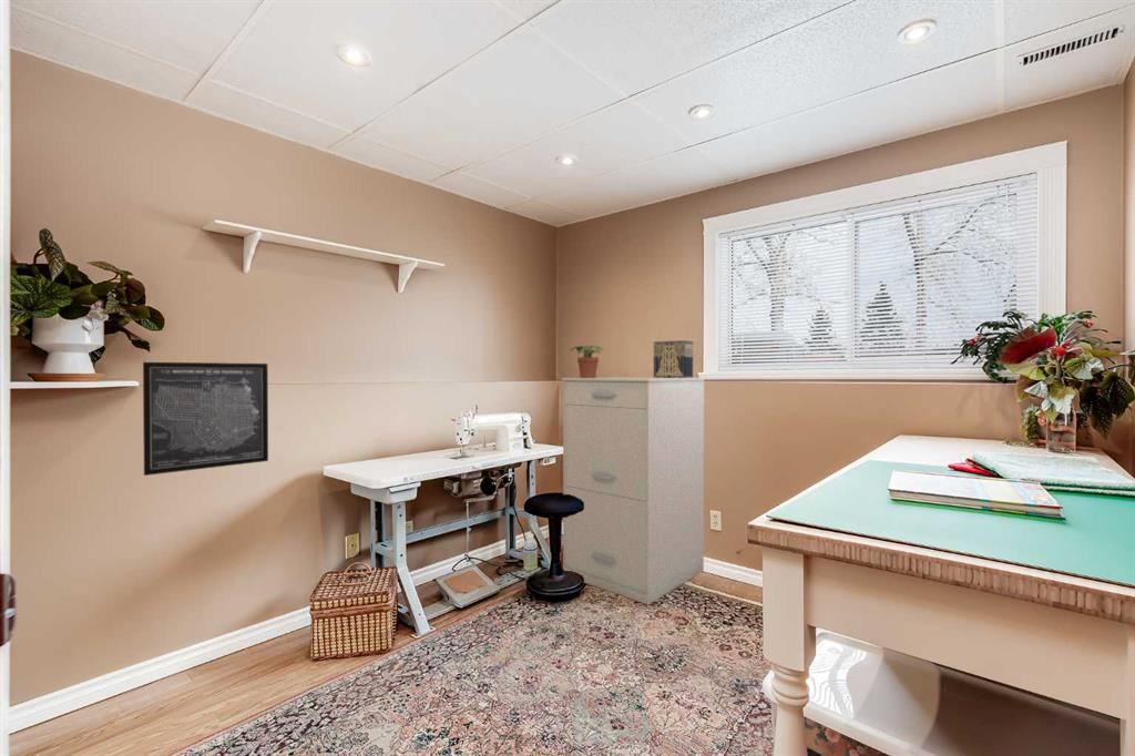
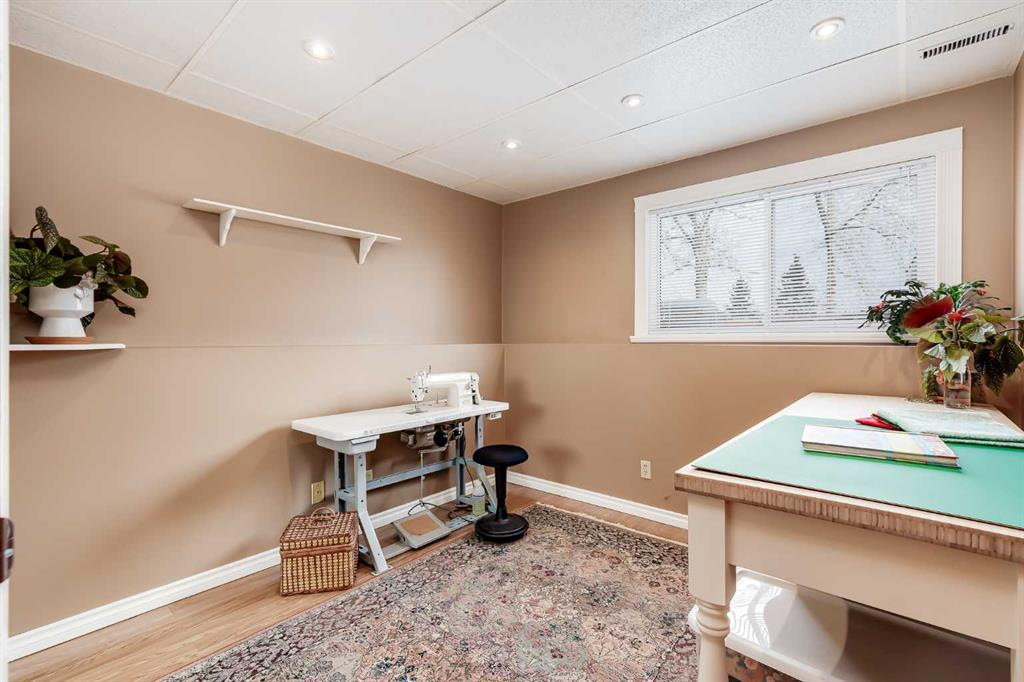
- decorative box (673, 359)
- potted plant (586, 361)
- wall art (209, 415)
- filing cabinet (633, 476)
